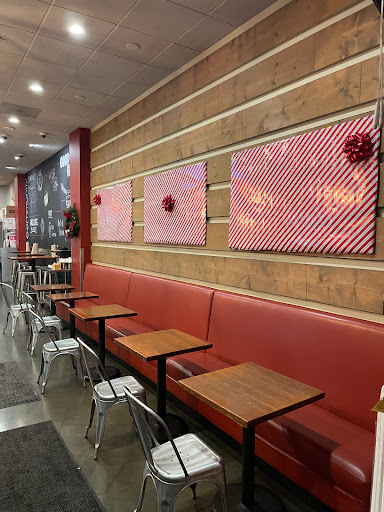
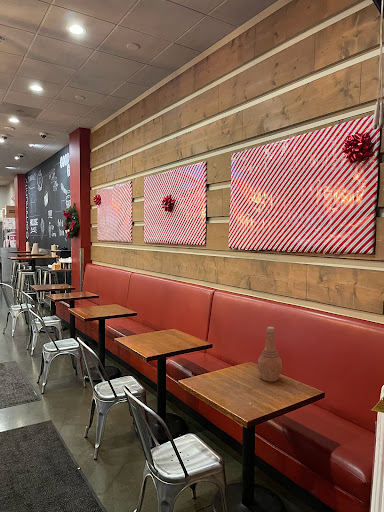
+ vase (270, 353)
